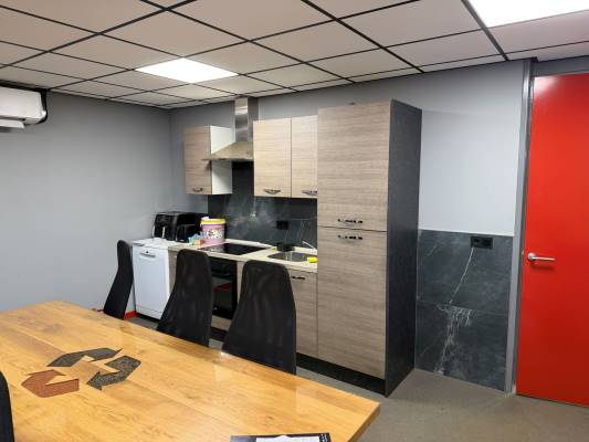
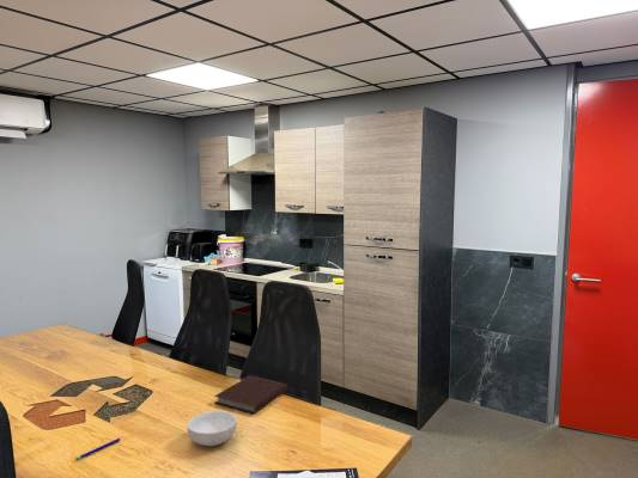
+ notebook (251, 393)
+ pen (98, 448)
+ cereal bowl (212, 430)
